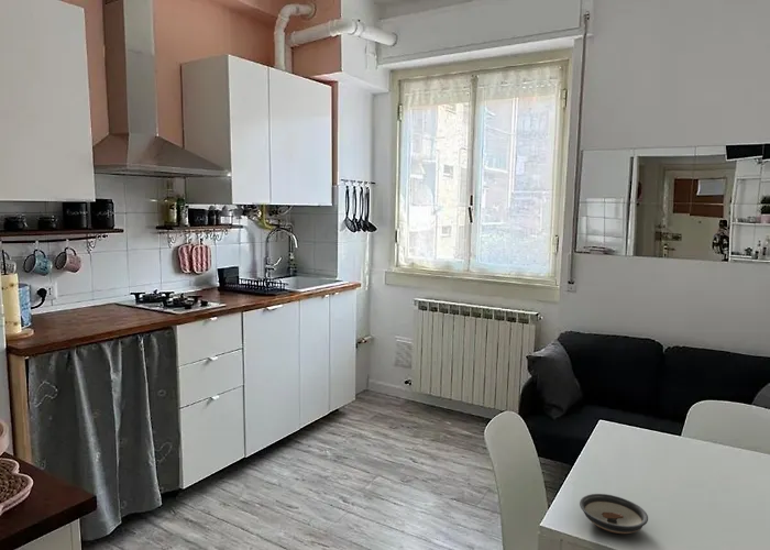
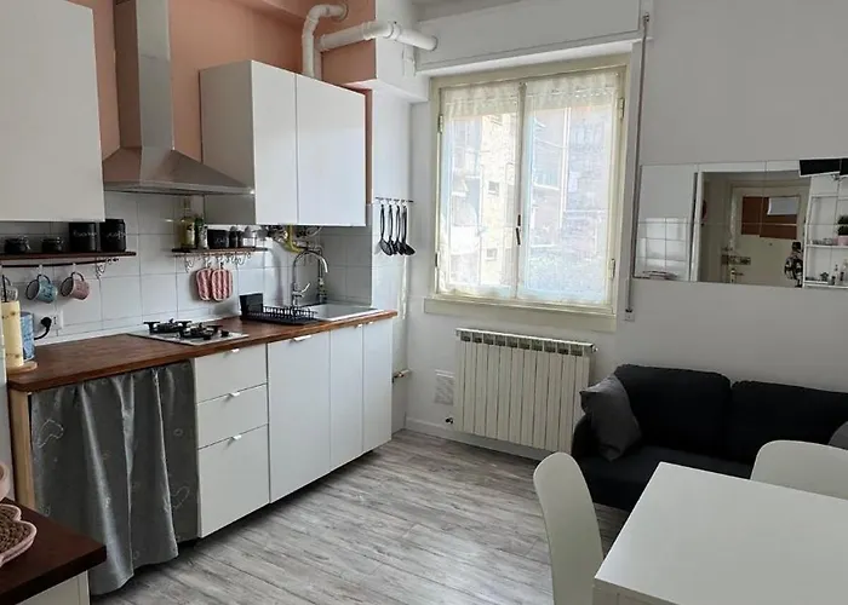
- saucer (612, 516)
